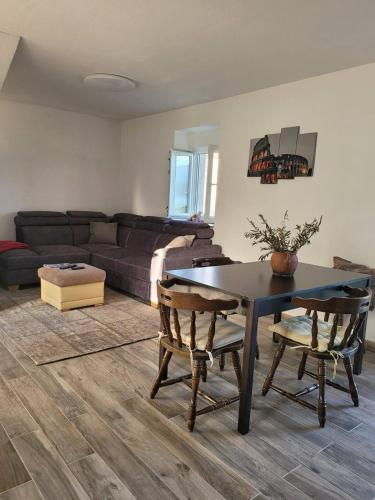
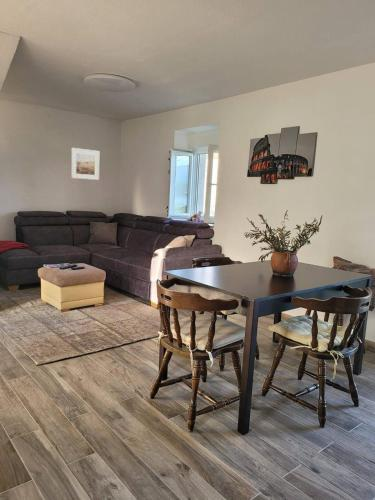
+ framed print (85, 164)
